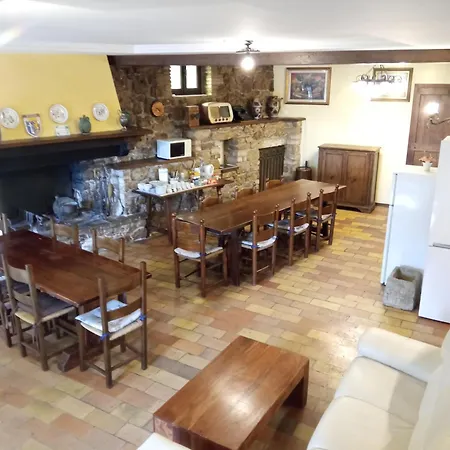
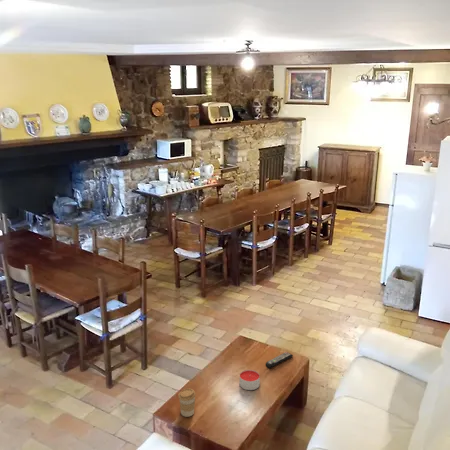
+ candle (249, 379)
+ remote control (279, 359)
+ coffee cup (187, 402)
